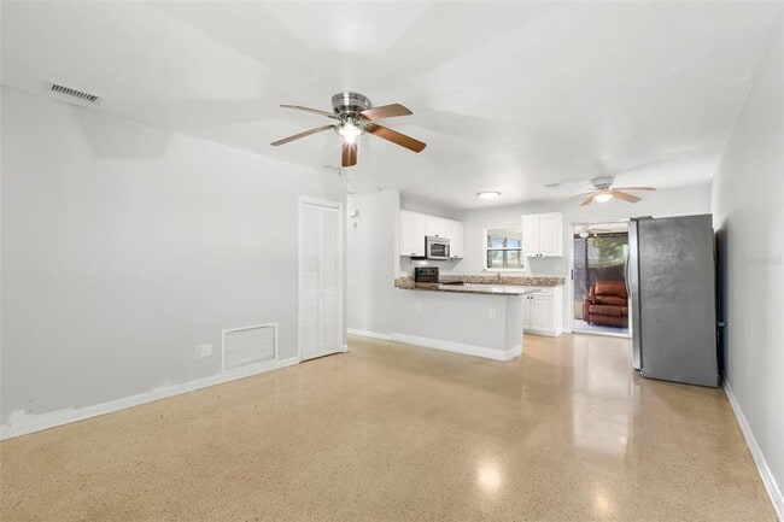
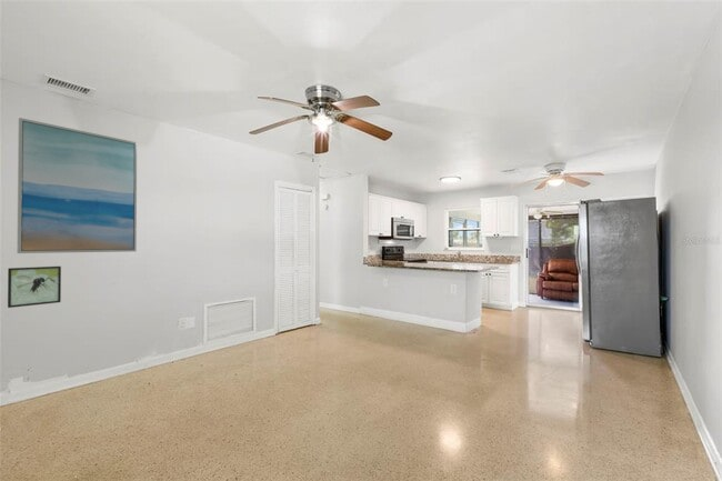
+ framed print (34, 285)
+ wall art (83, 191)
